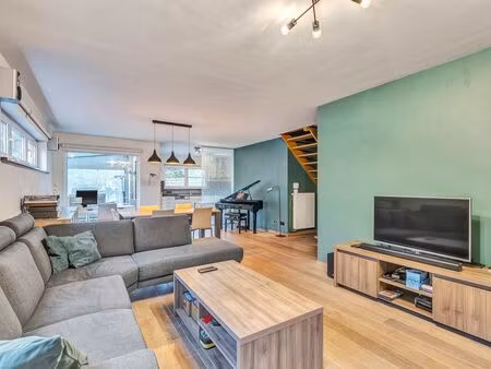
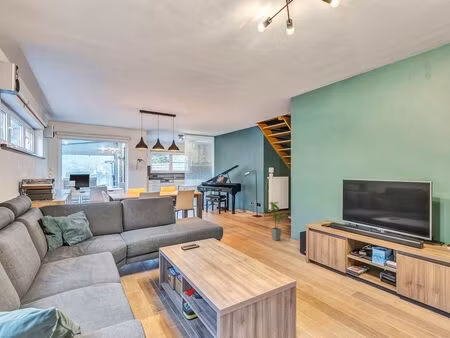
+ house plant (276, 220)
